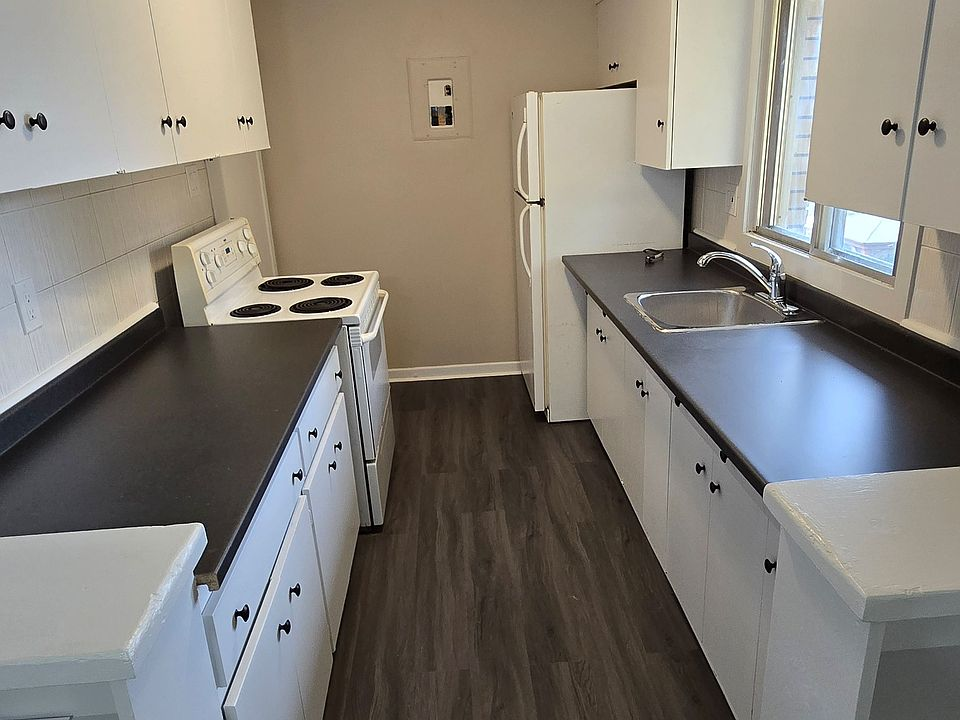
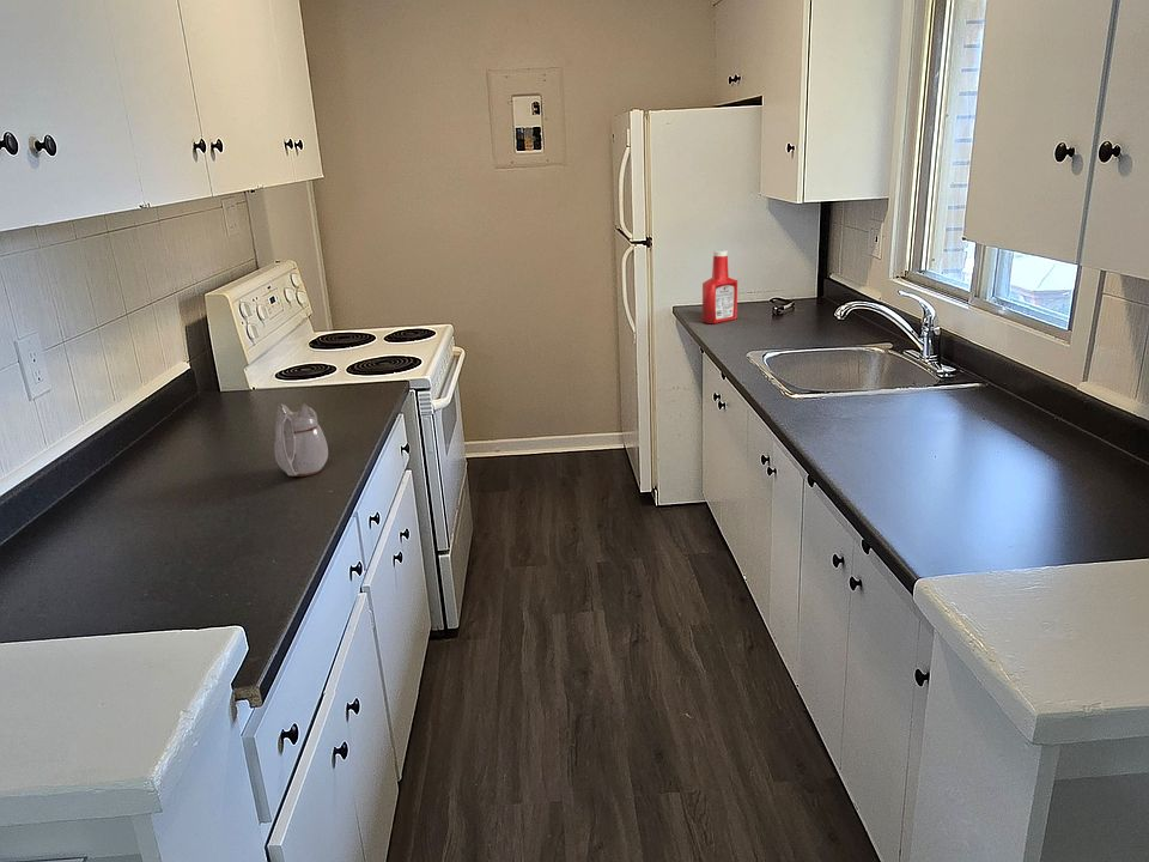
+ soap bottle (719, 285)
+ teapot (297, 438)
